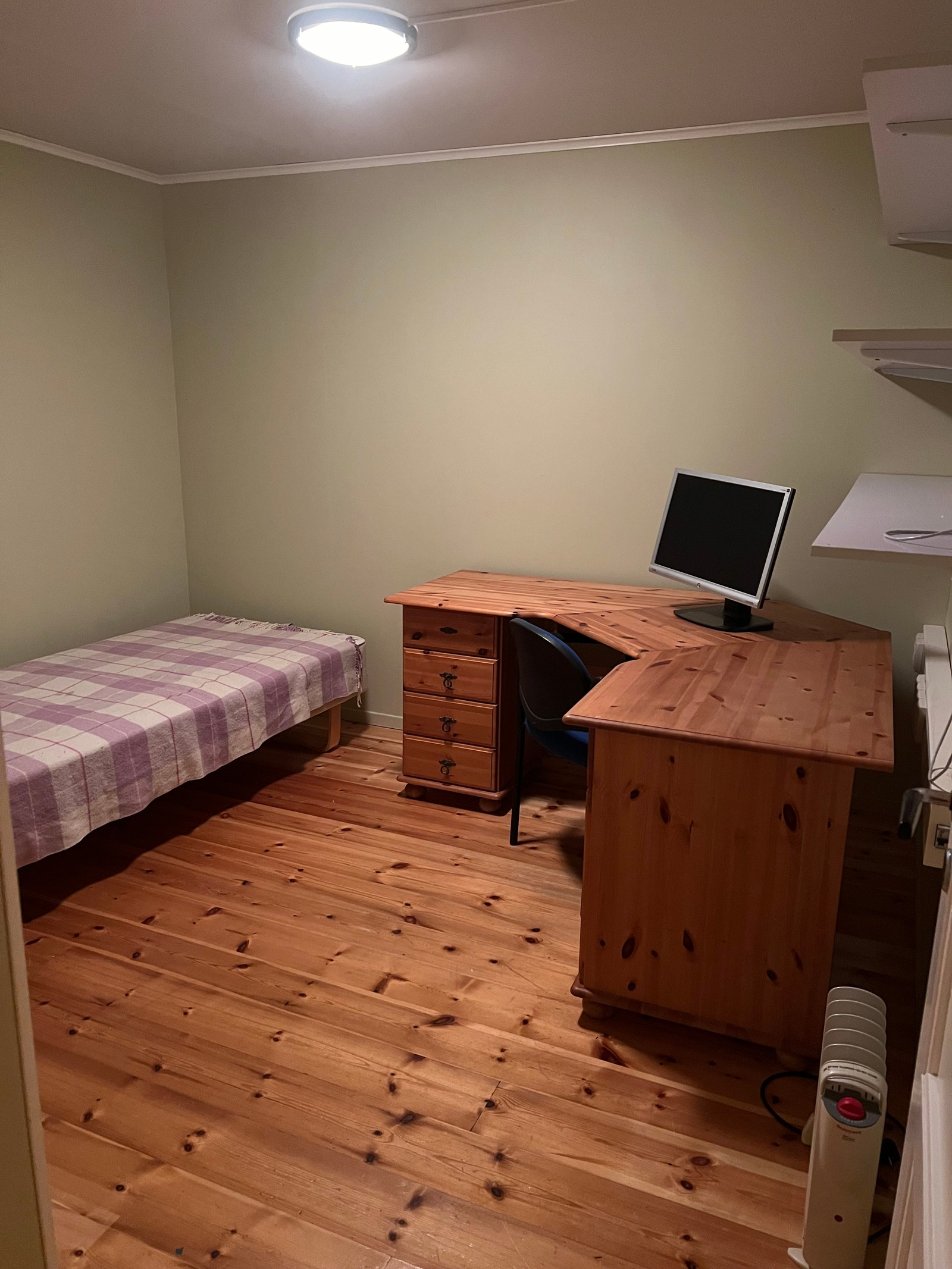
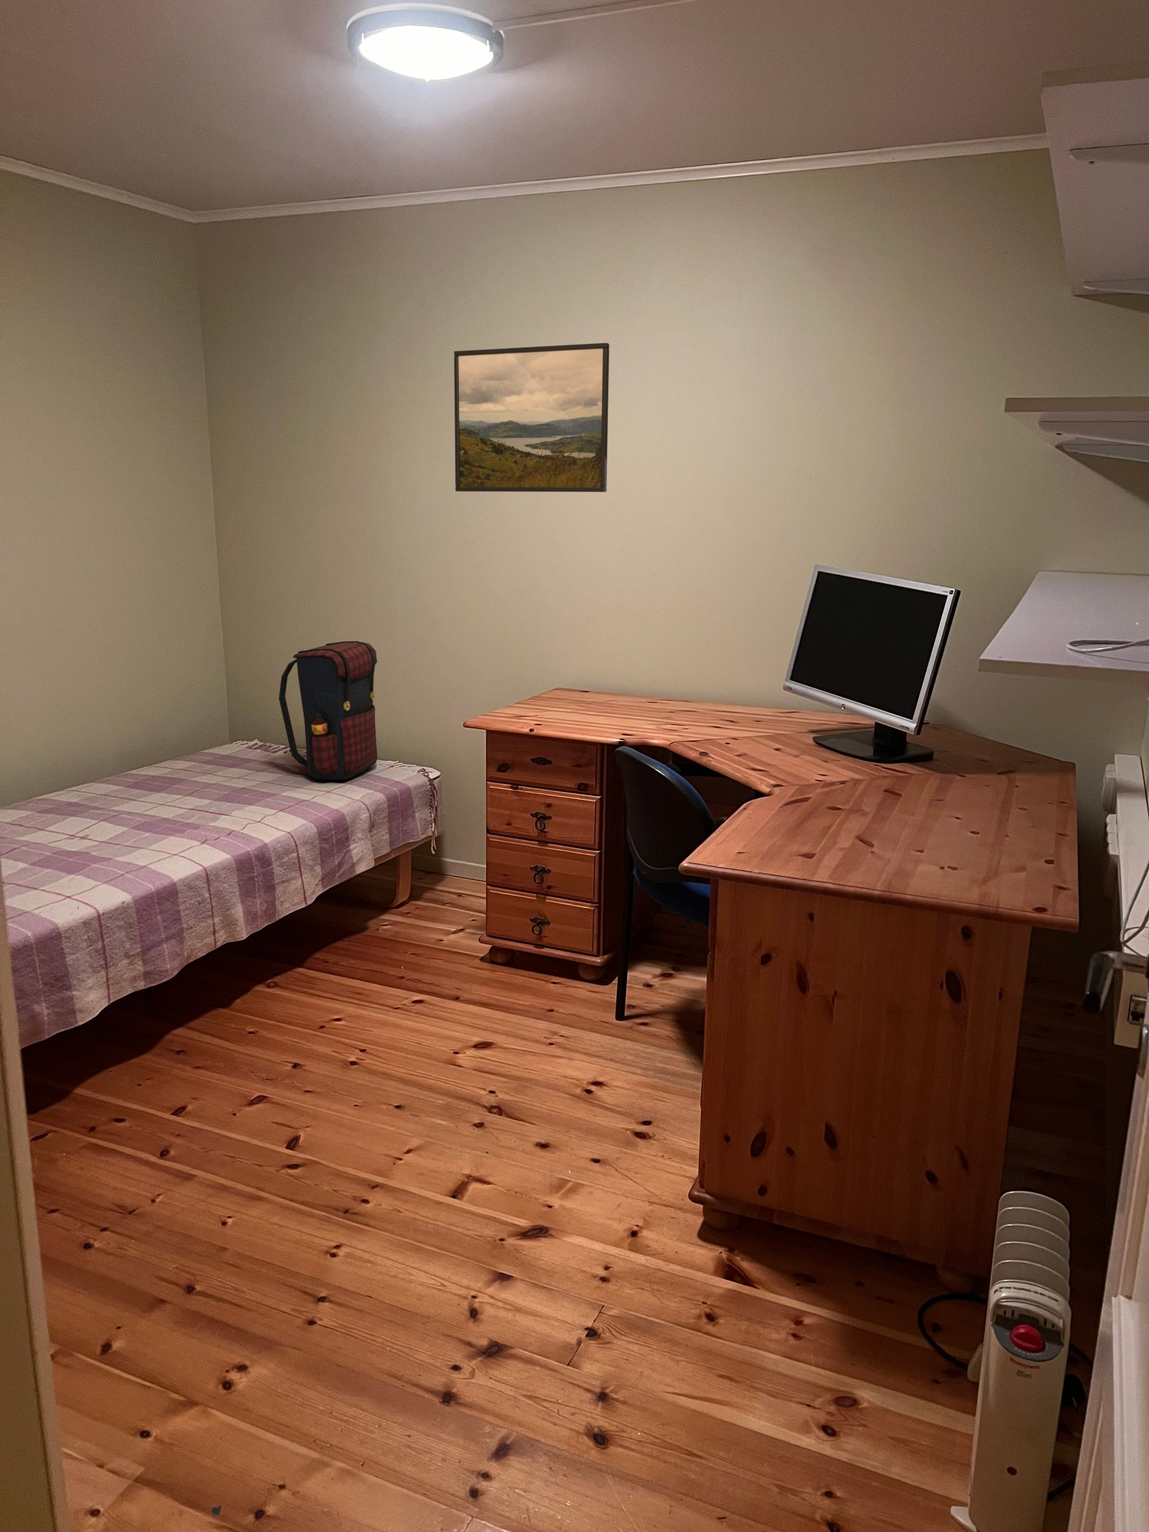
+ satchel (328, 709)
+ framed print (529, 420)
